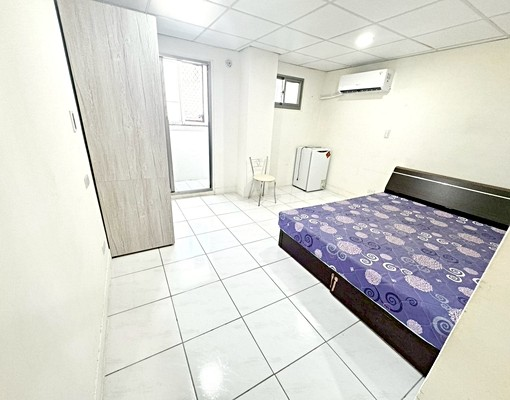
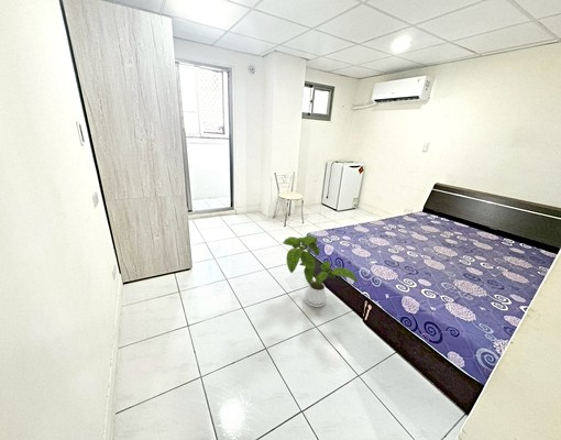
+ house plant (311, 273)
